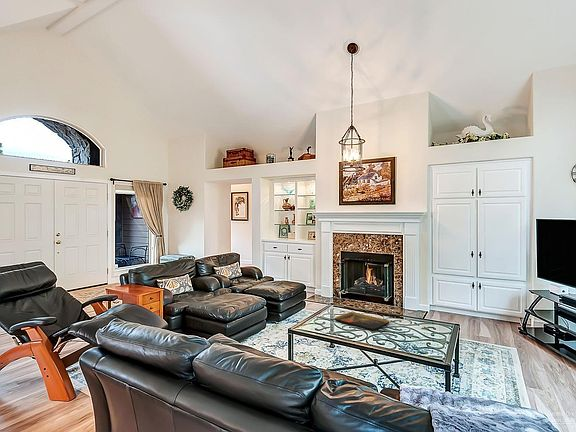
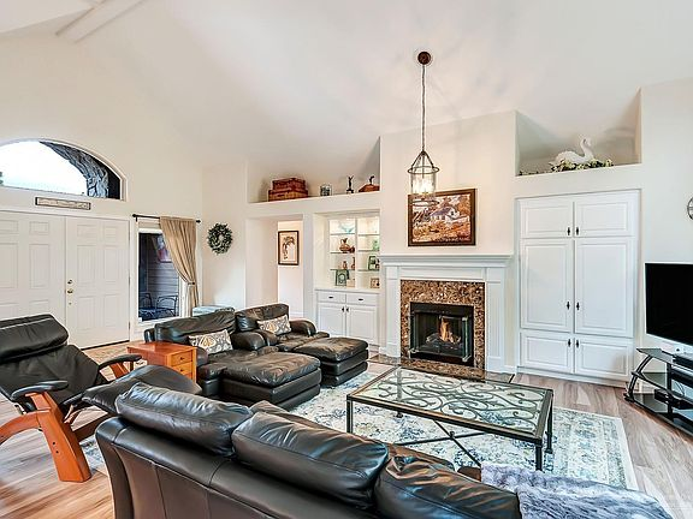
- decorative tray (361, 320)
